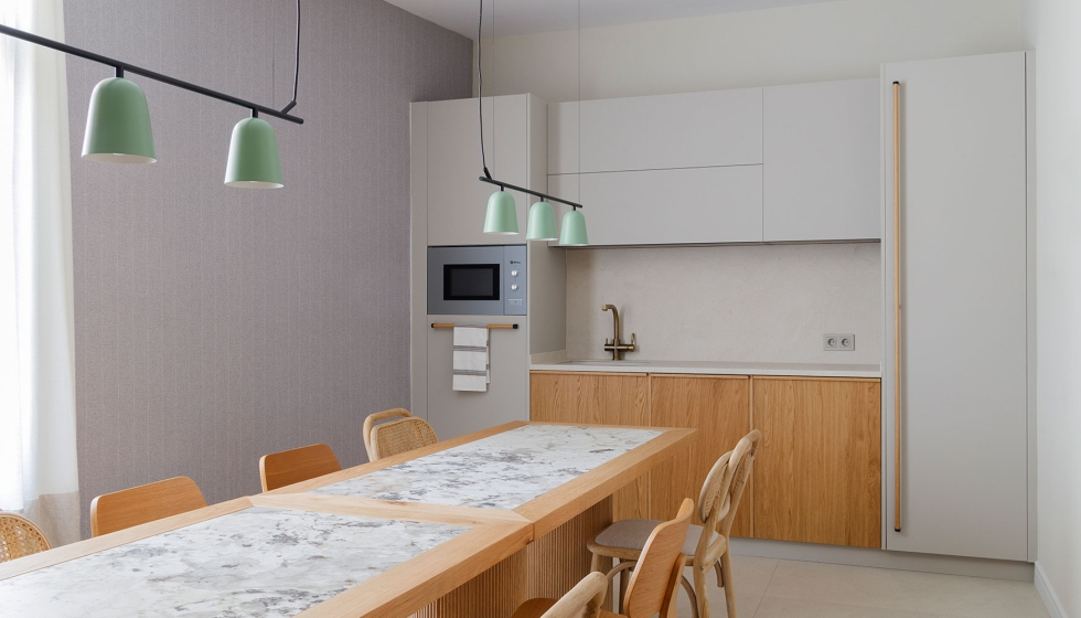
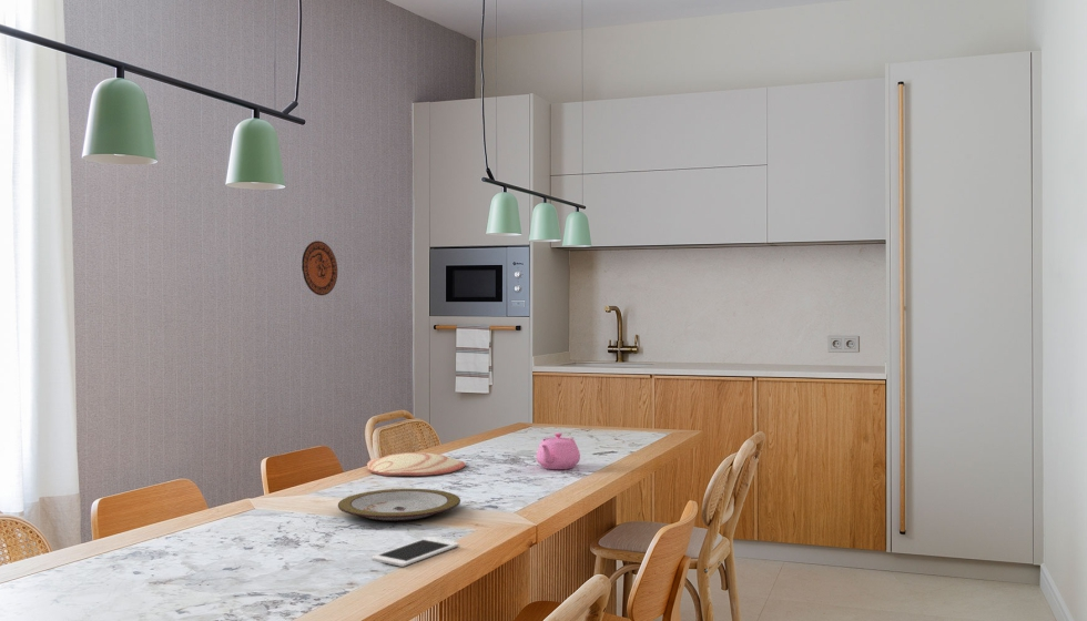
+ plate (399, 506)
+ teapot (557, 450)
+ decorative plate (318, 267)
+ plate (416, 460)
+ cell phone (416, 551)
